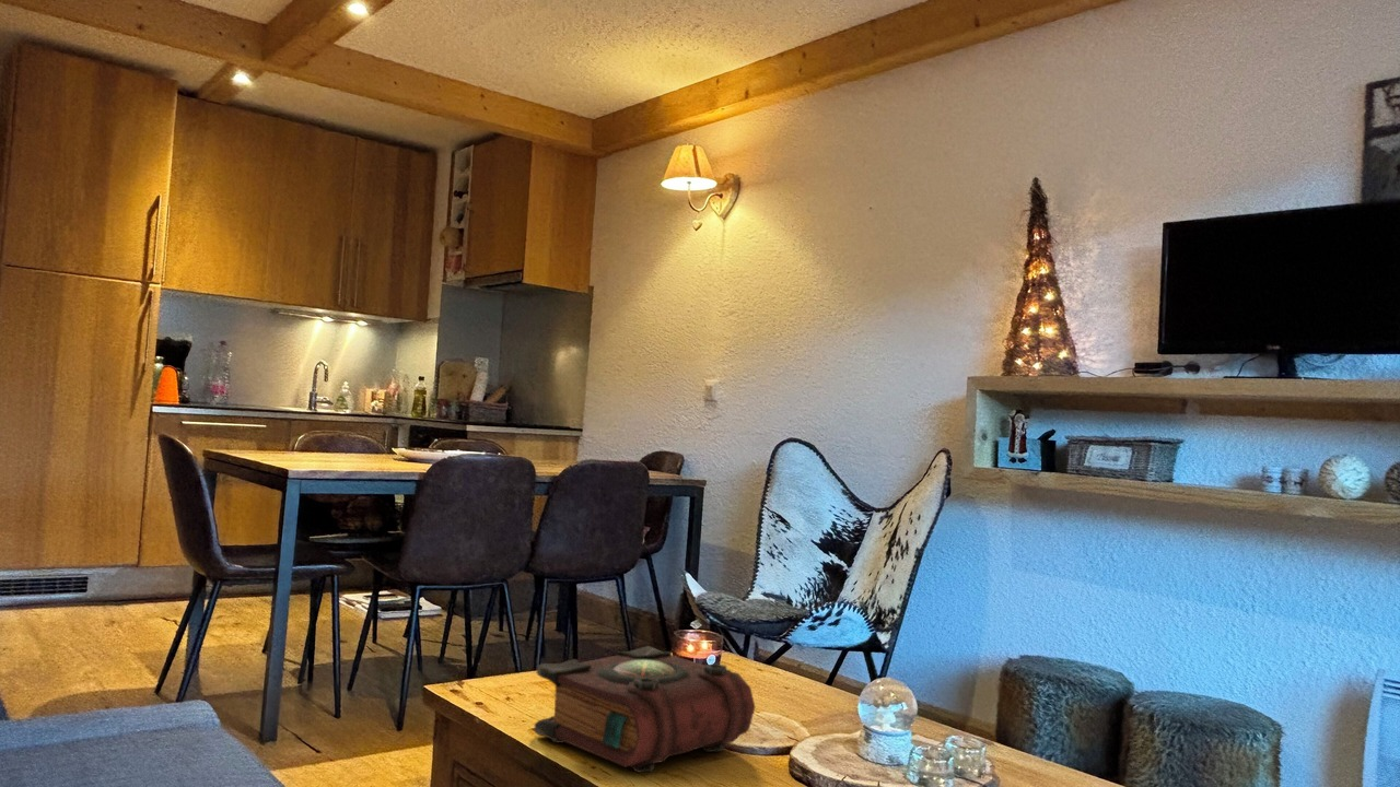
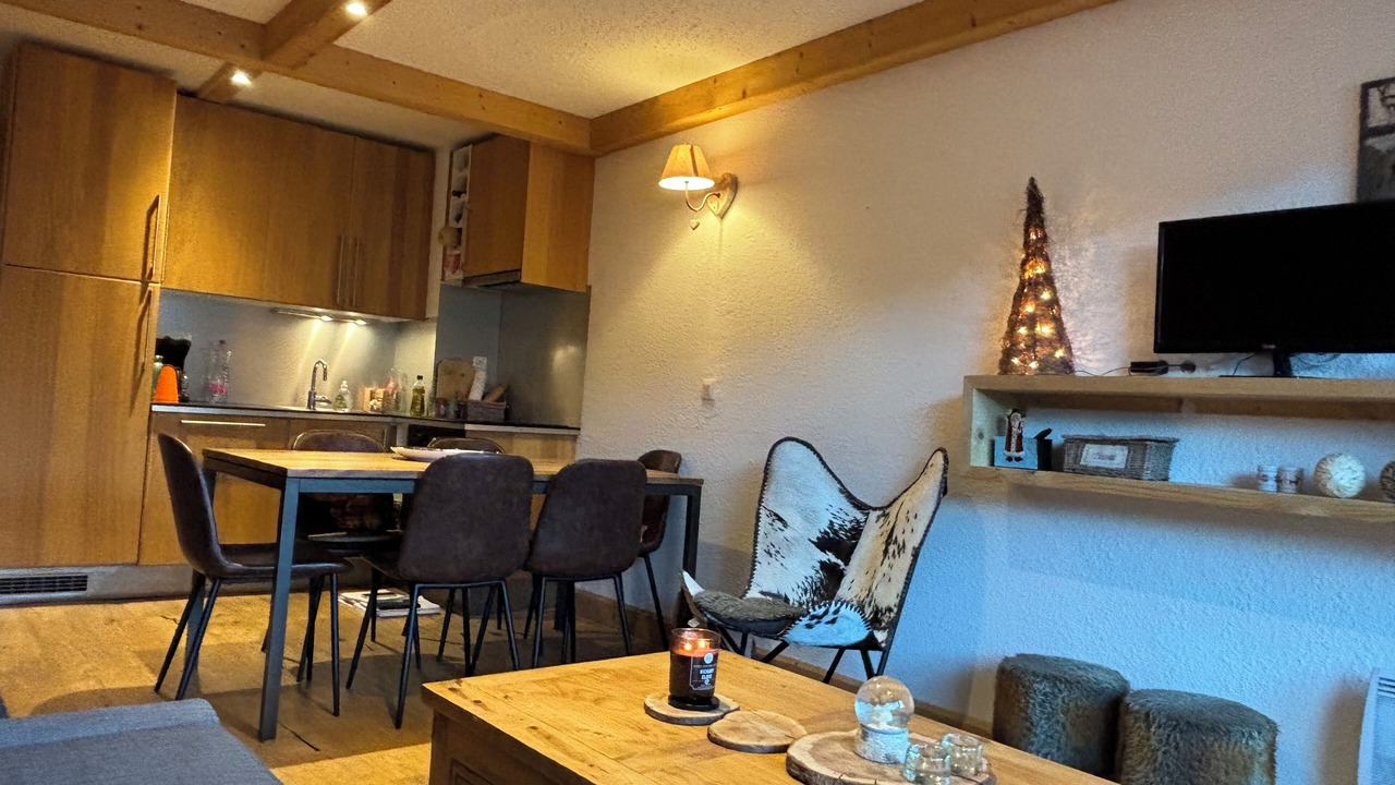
- book (645, 702)
